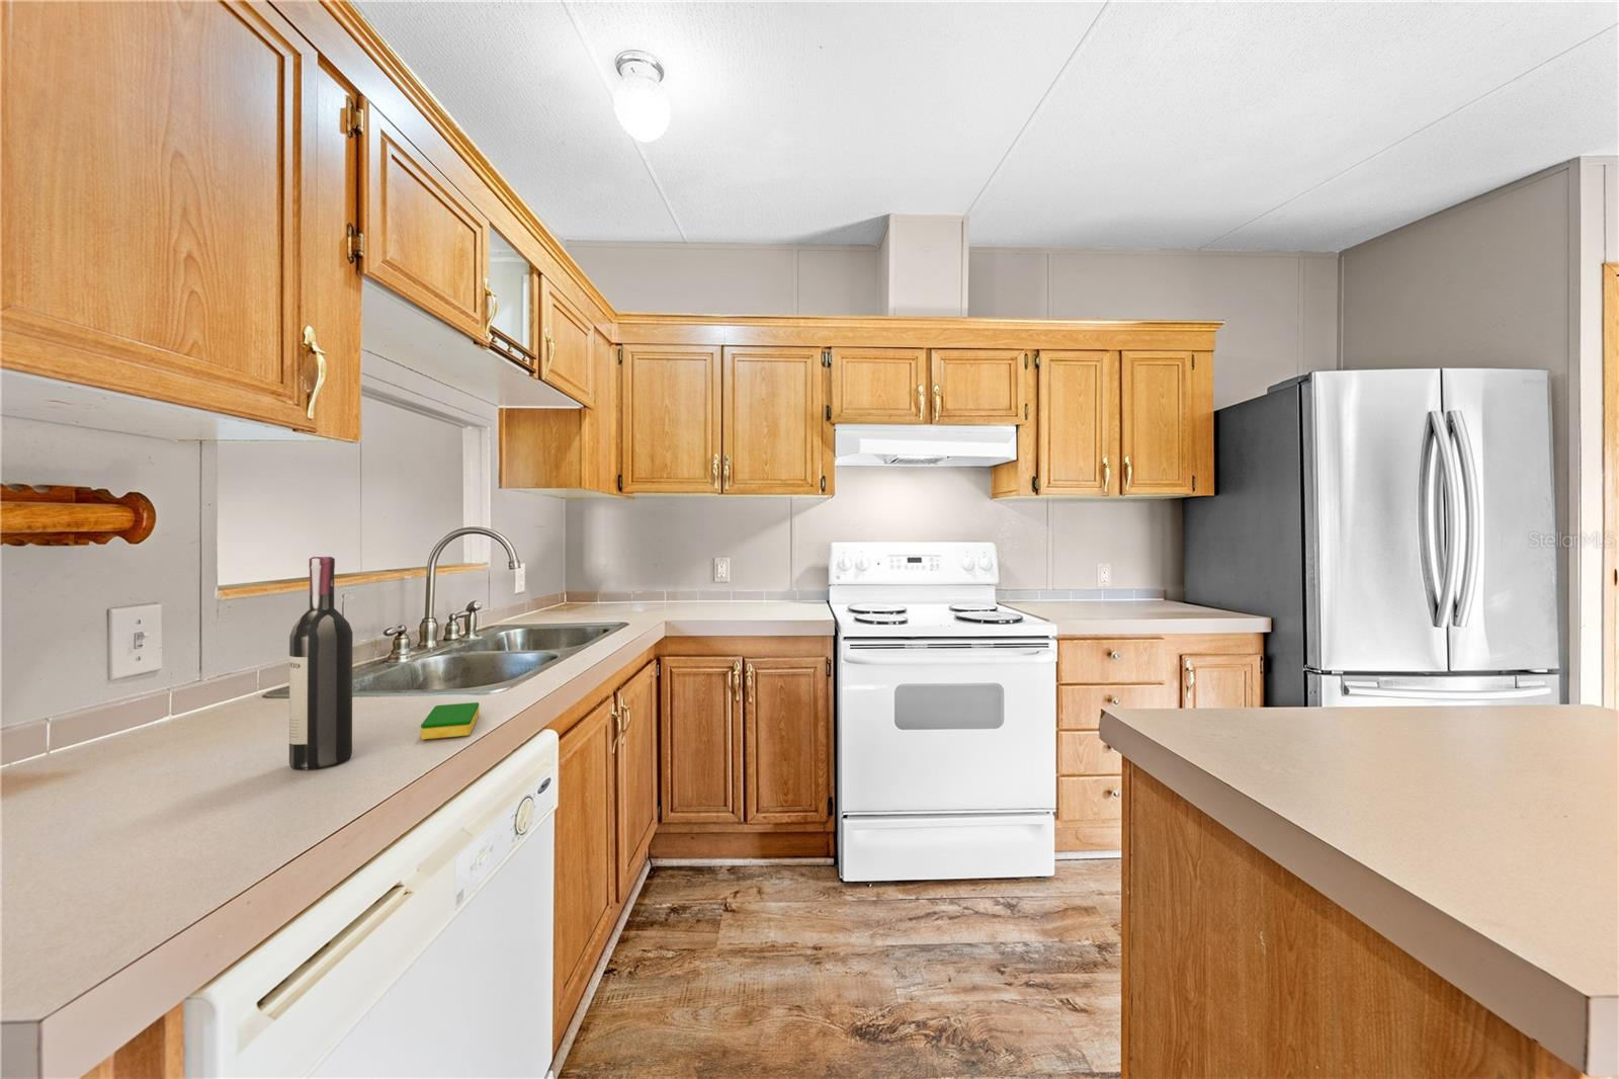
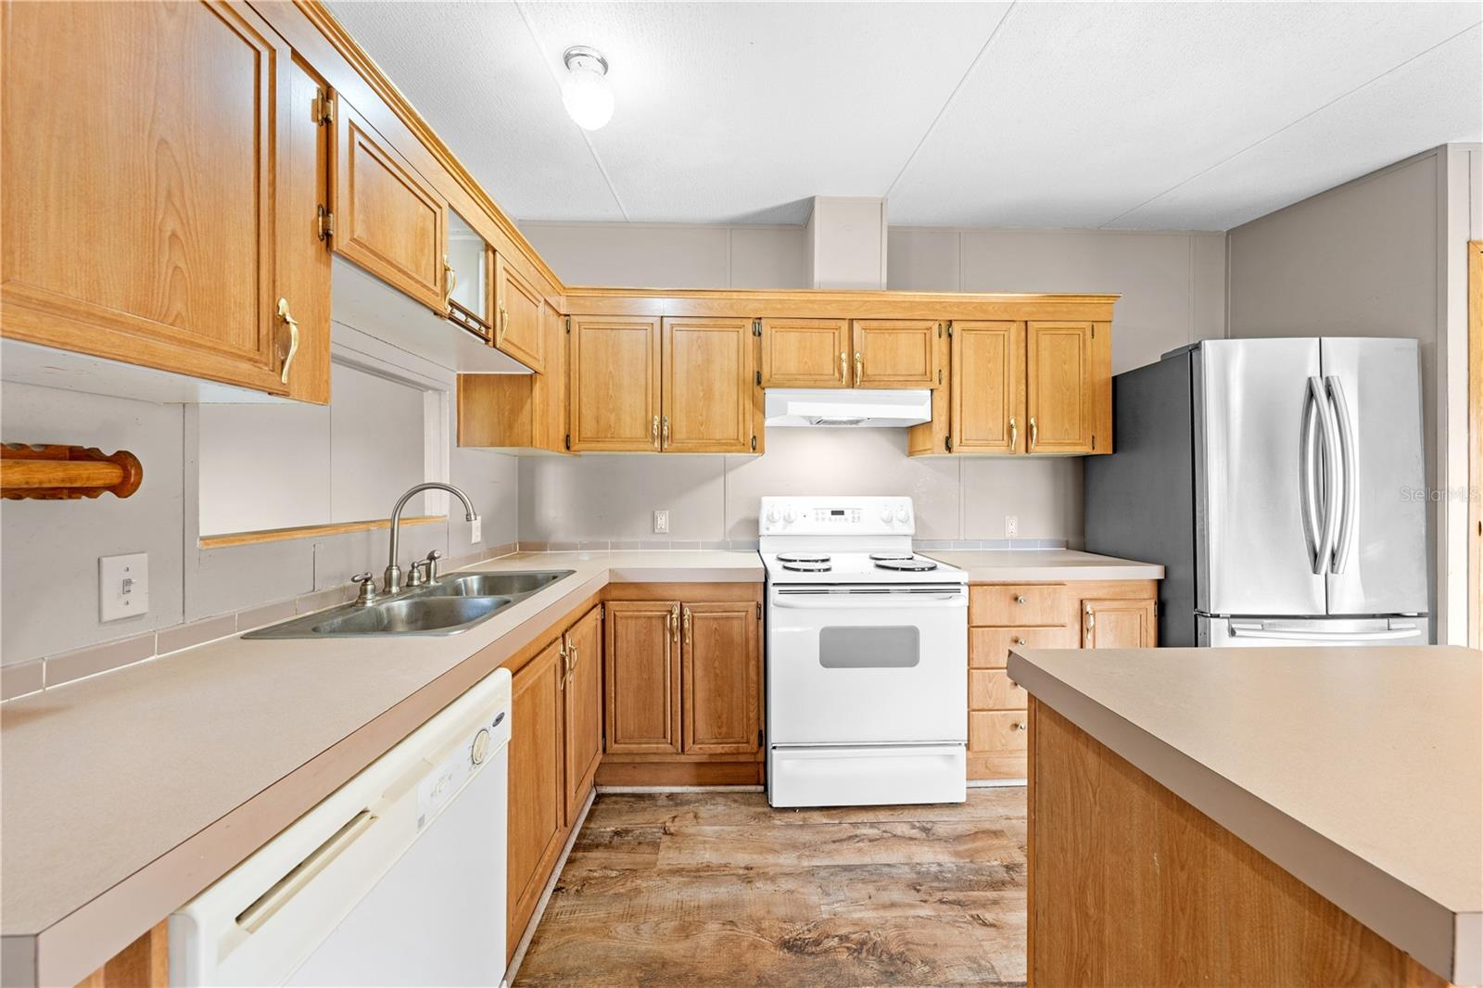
- wine bottle (320, 659)
- dish sponge (451, 720)
